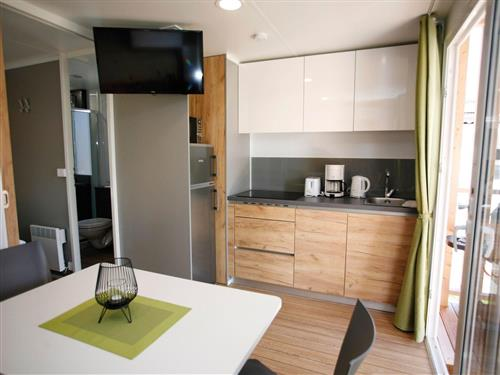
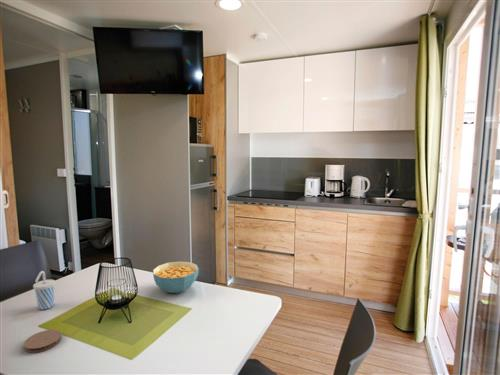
+ cereal bowl (176, 279)
+ cup (44, 289)
+ coaster (43, 340)
